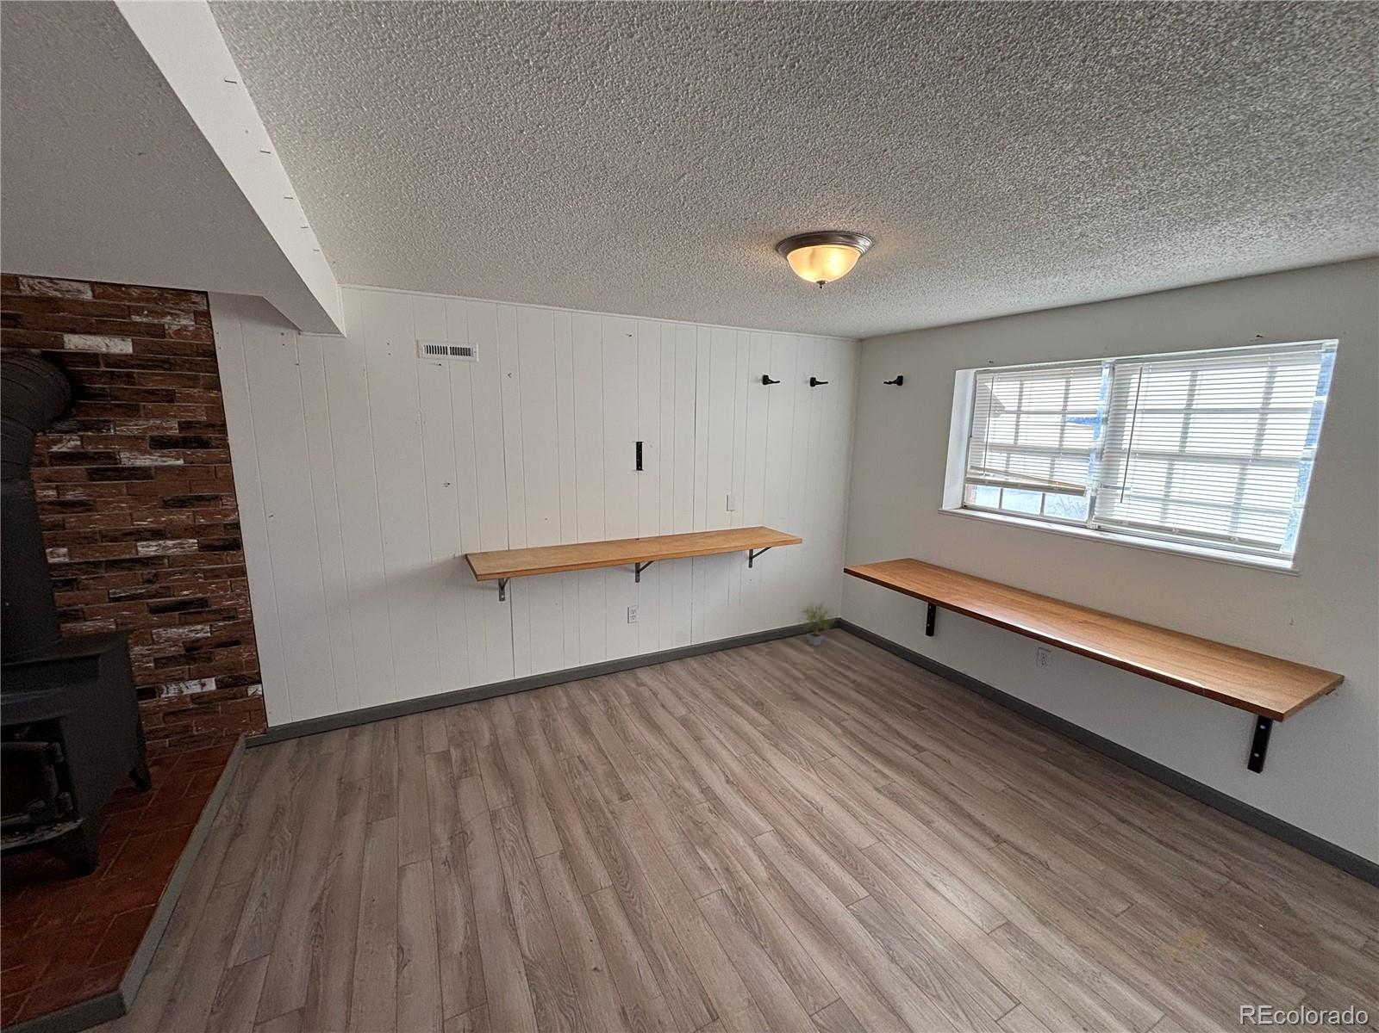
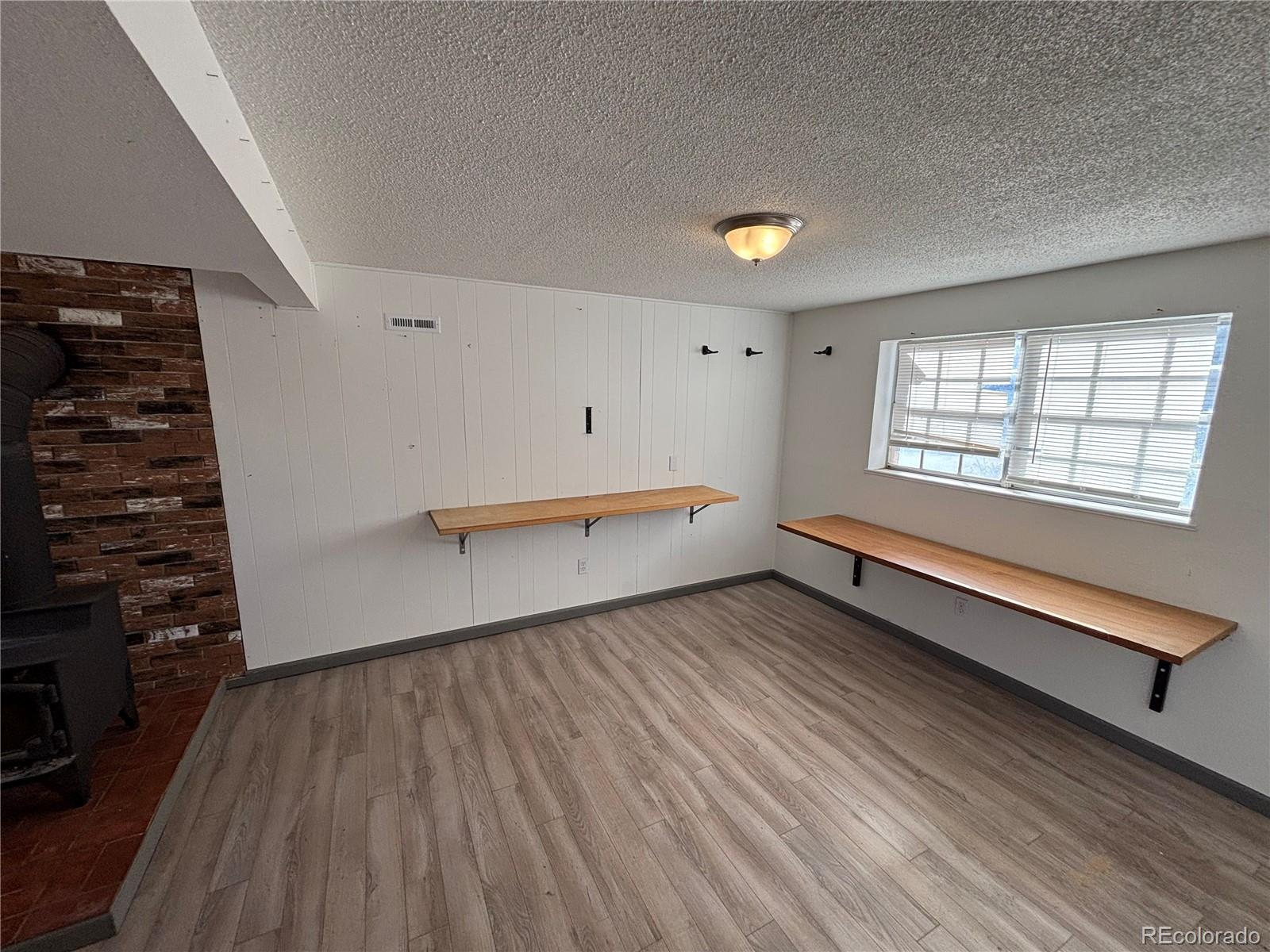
- potted plant (815, 622)
